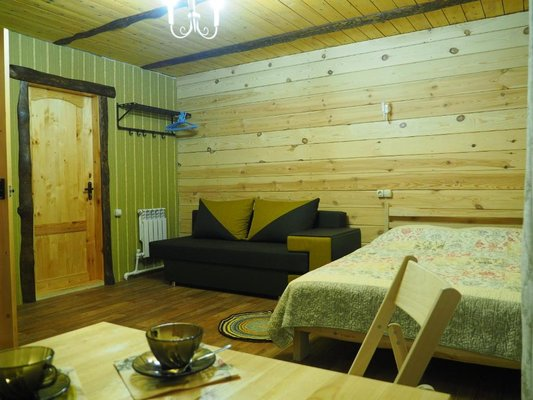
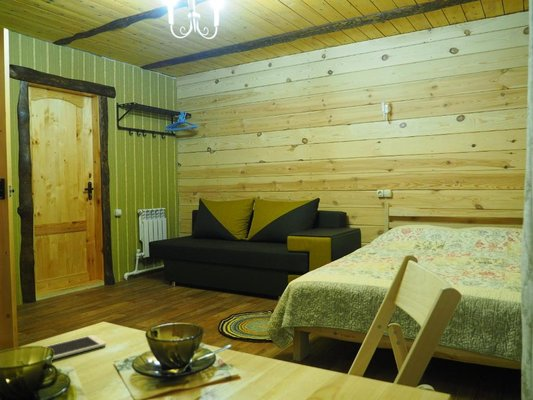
+ cell phone (63, 349)
